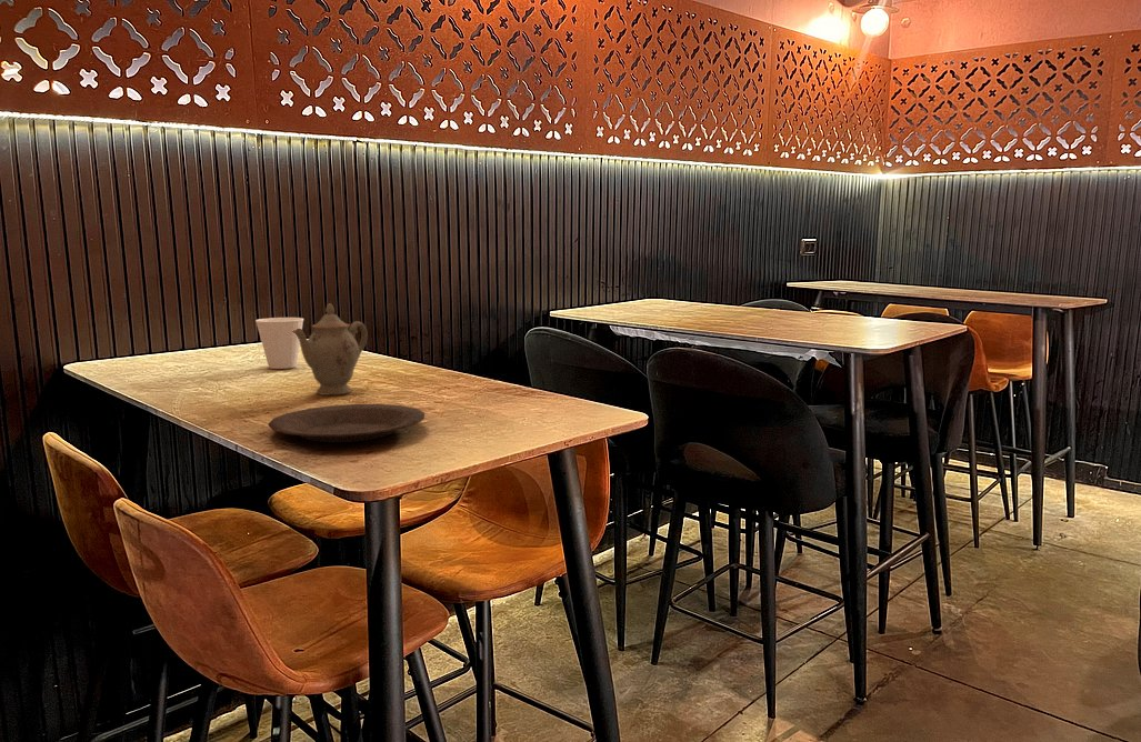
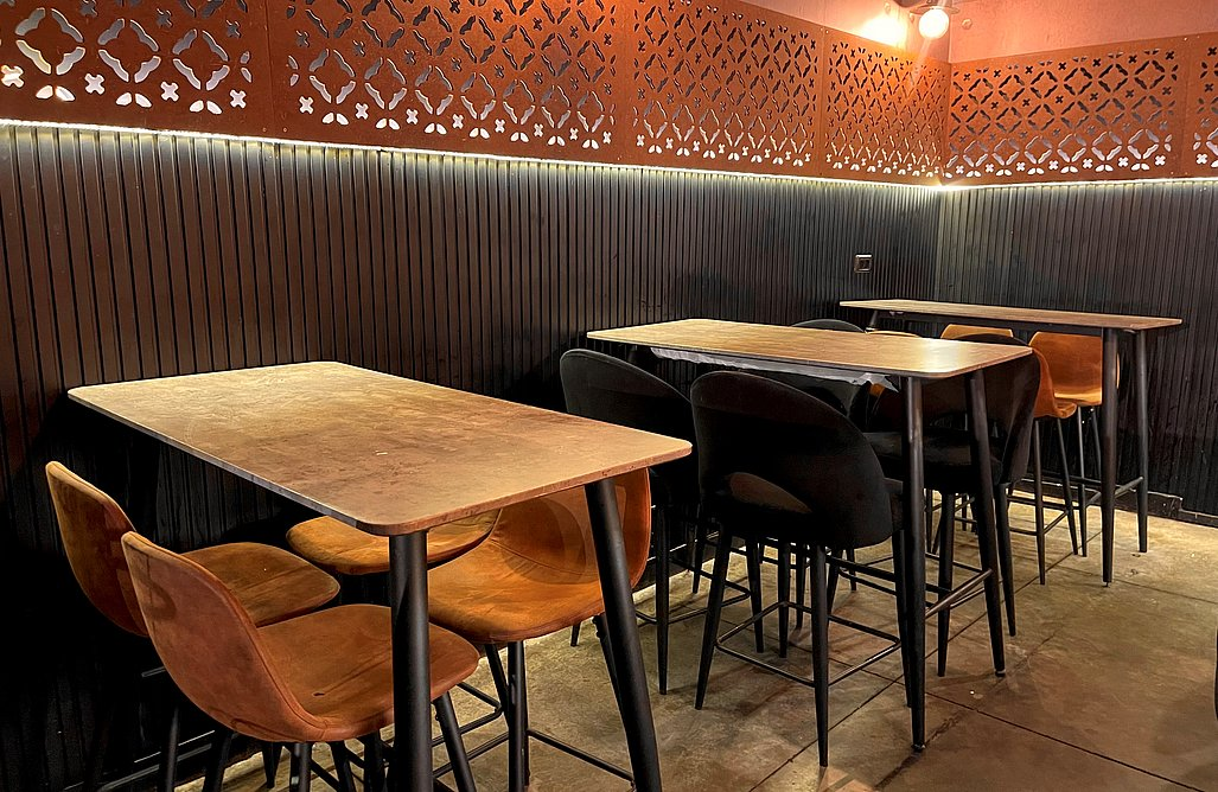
- cup (281, 342)
- plate (349, 424)
- chinaware (331, 348)
